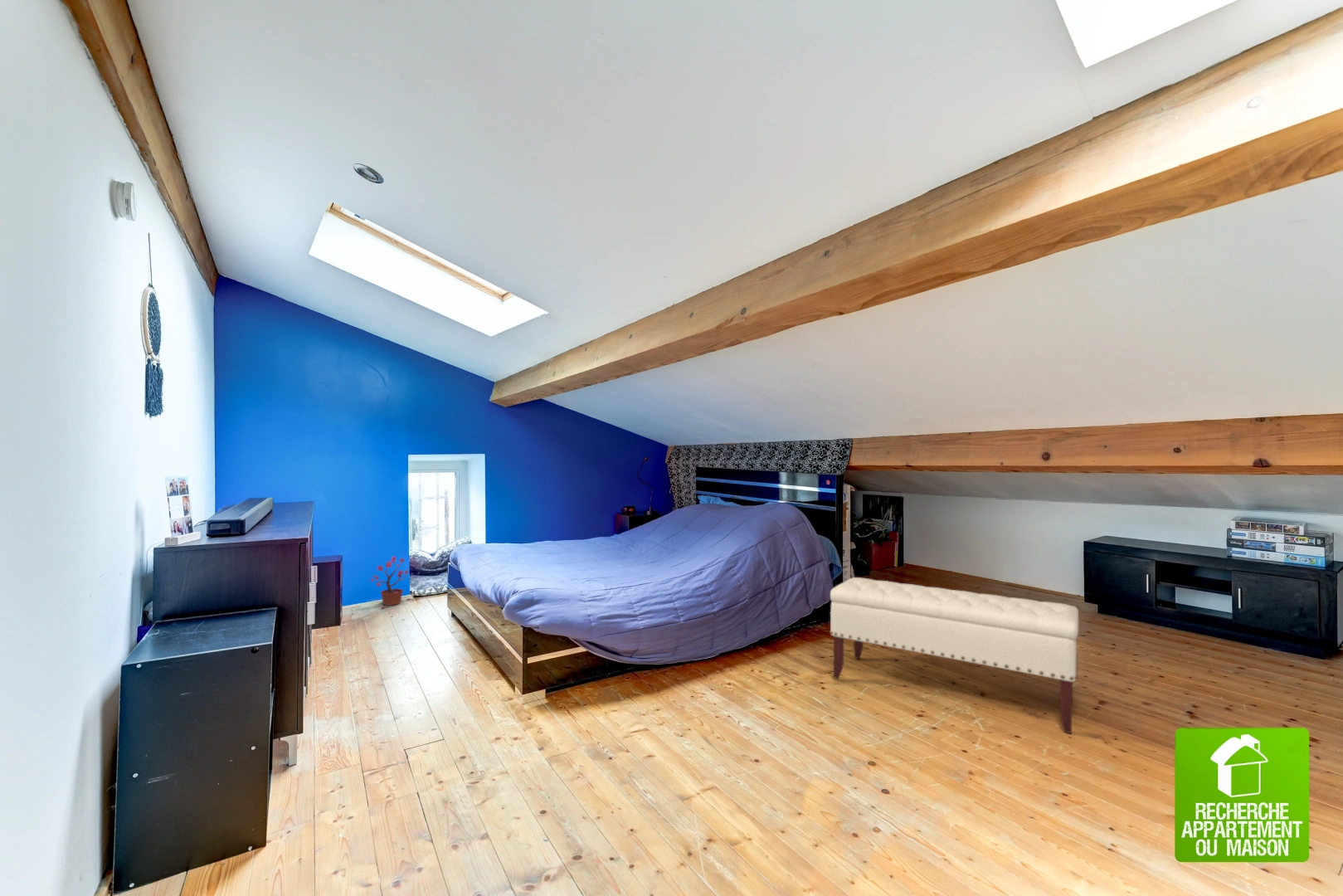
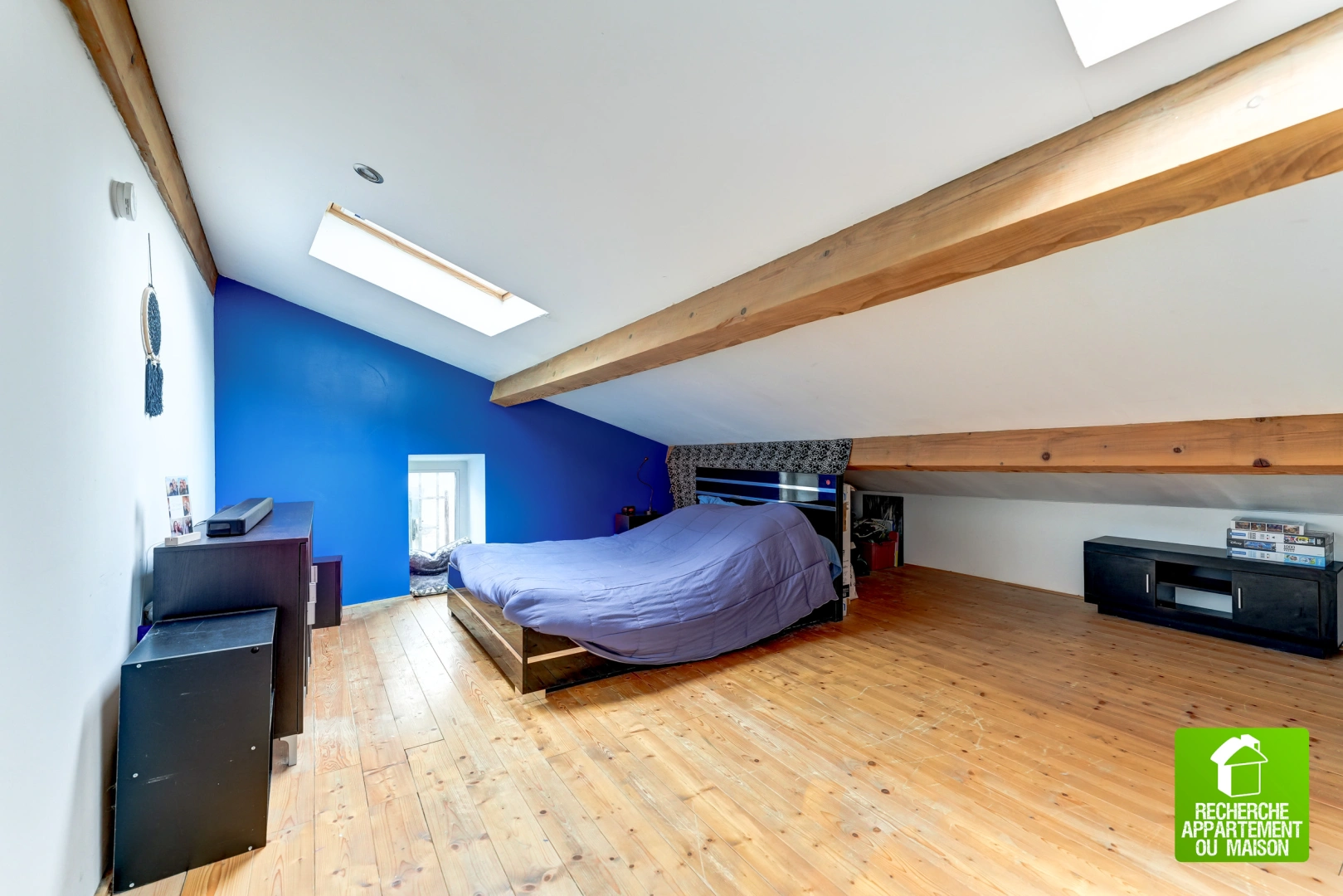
- bench (946, 641)
- potted plant (390, 579)
